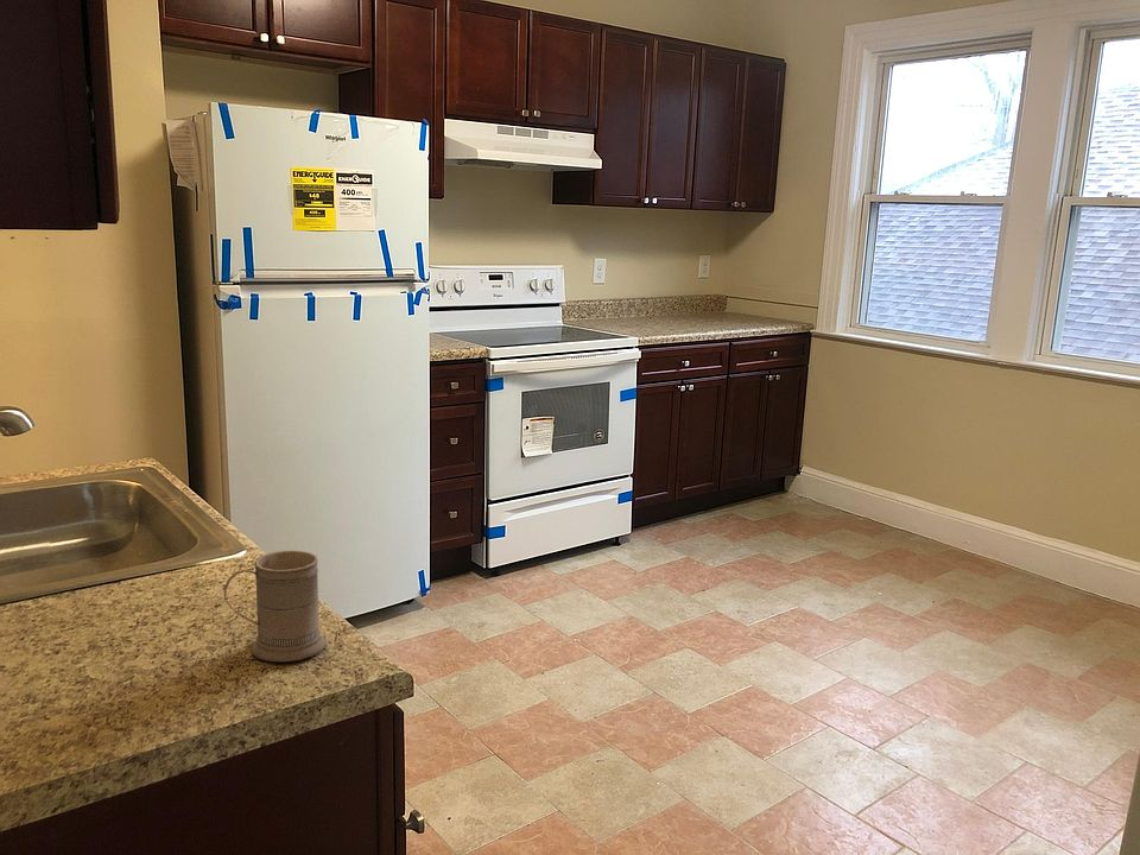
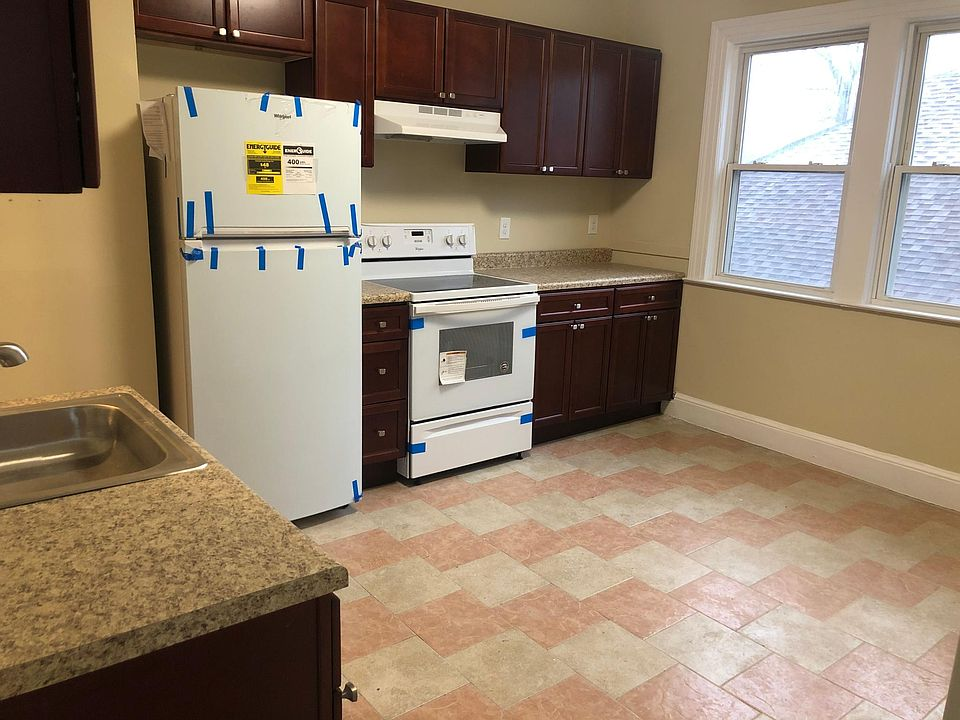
- mug (276, 606)
